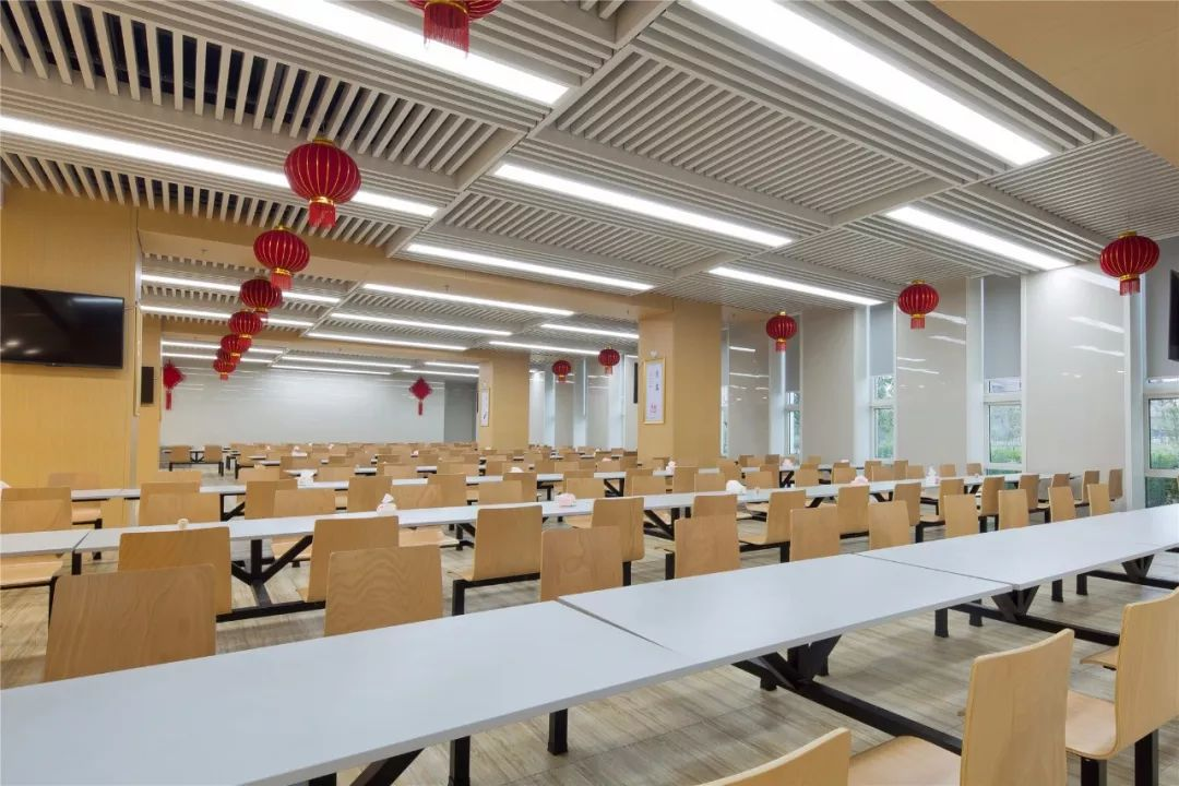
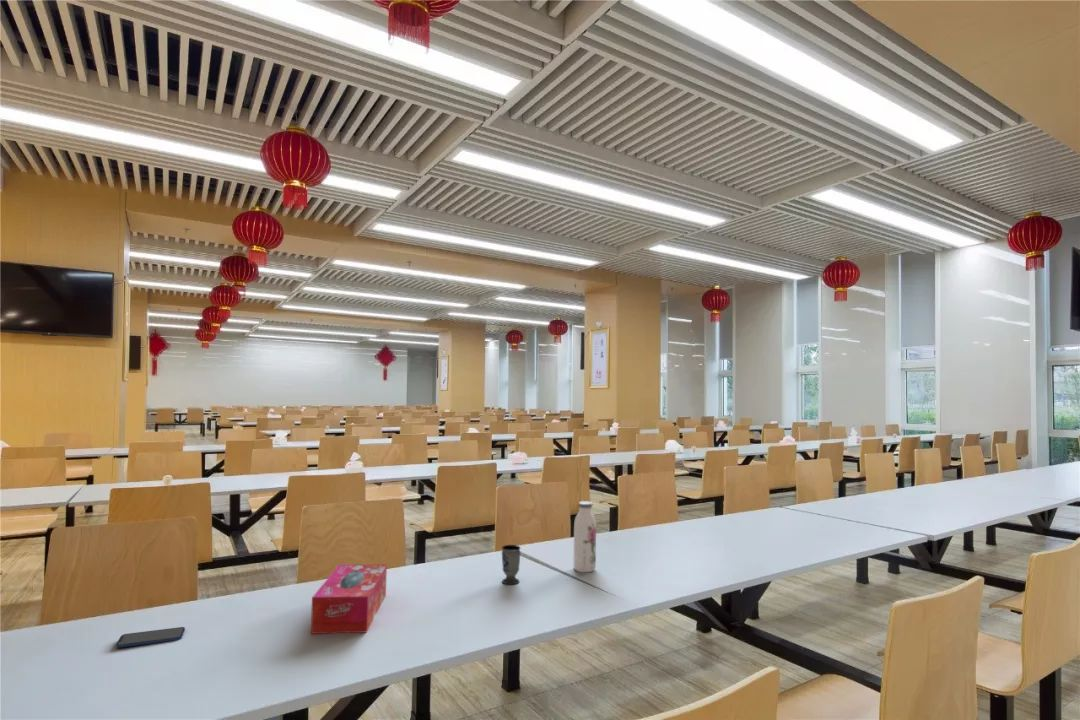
+ smartphone (151, 636)
+ cup (510, 564)
+ tissue box (352, 596)
+ water bottle (585, 535)
